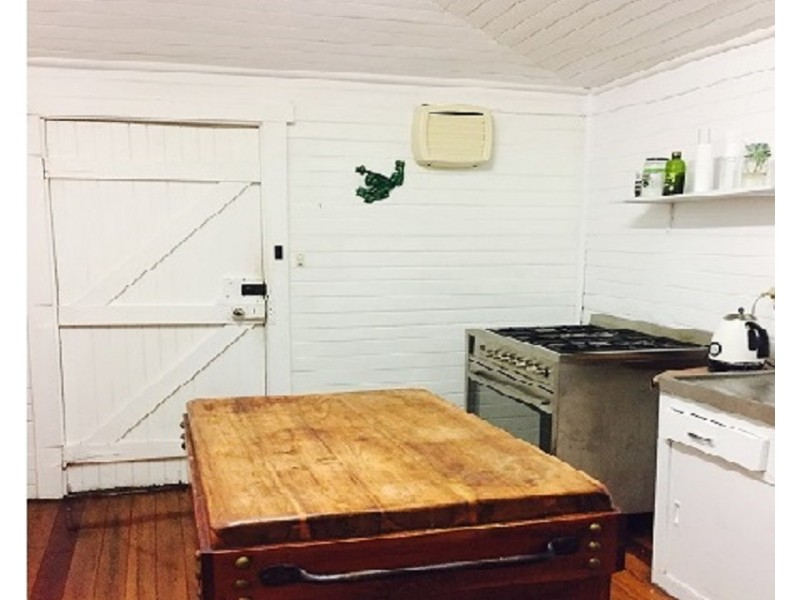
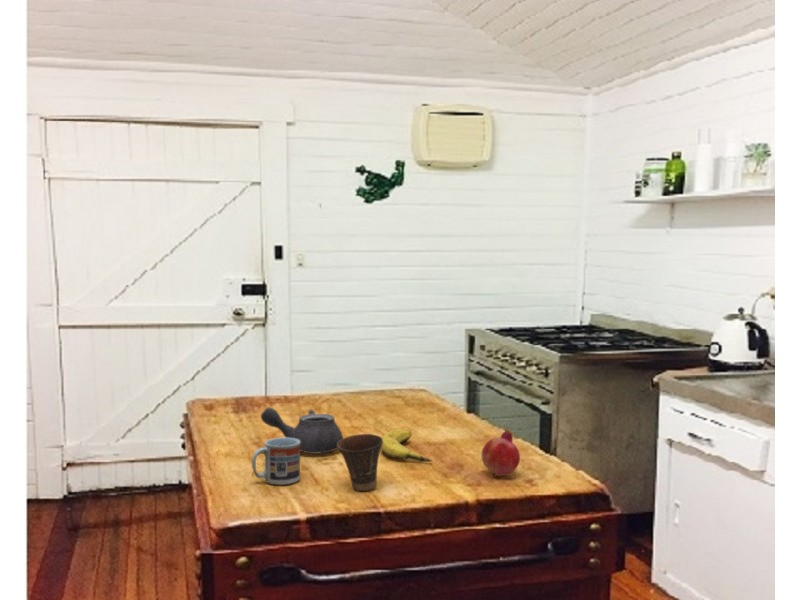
+ fruit (500, 453)
+ cup (360, 464)
+ banana (401, 445)
+ cup (276, 461)
+ teapot (302, 427)
